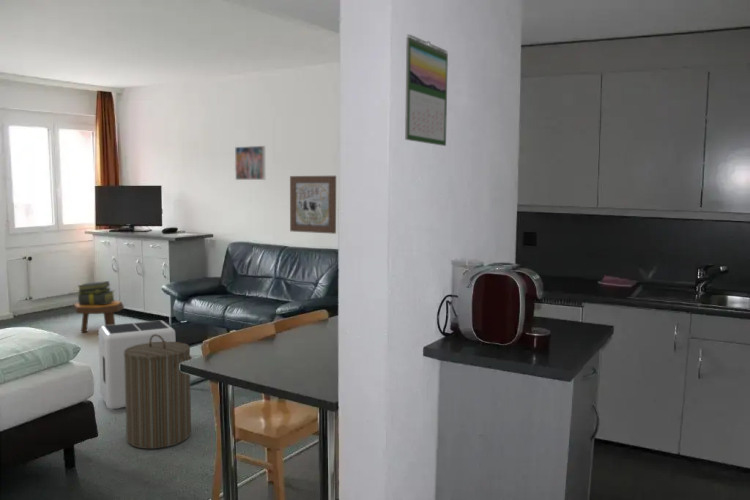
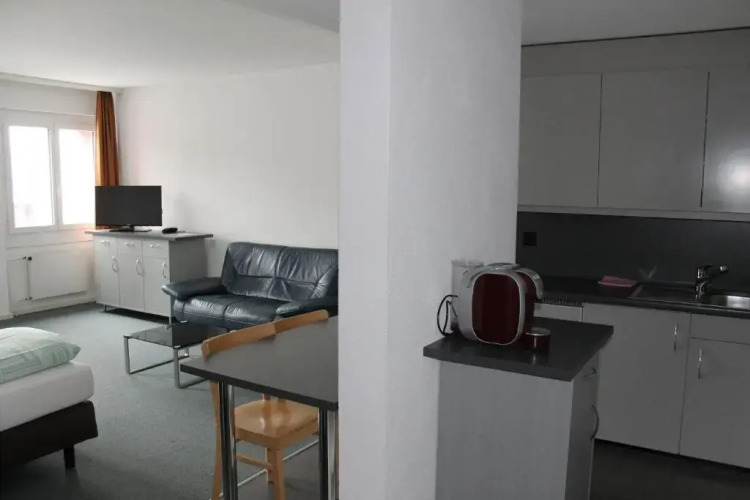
- calendar (427, 92)
- footstool (98, 313)
- air purifier (124, 365)
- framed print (250, 163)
- laundry hamper (158, 385)
- wall art (312, 204)
- stack of books (95, 292)
